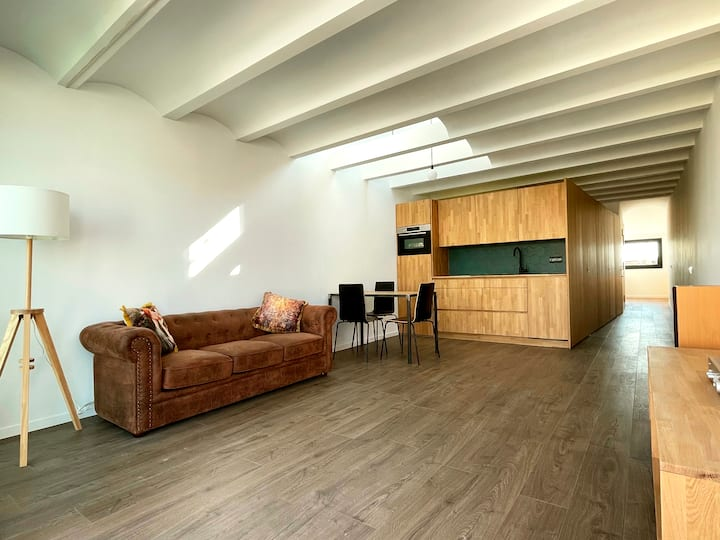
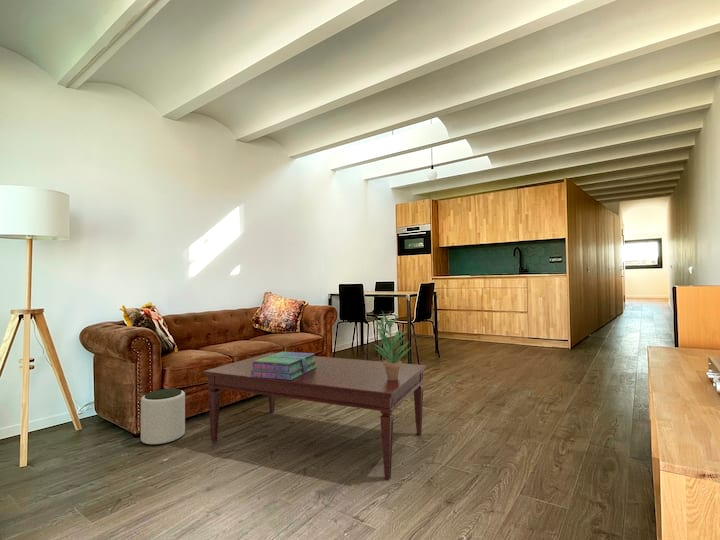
+ plant pot (163, 415)
+ coffee table (317, 401)
+ potted plant (391, 343)
+ stack of books (285, 364)
